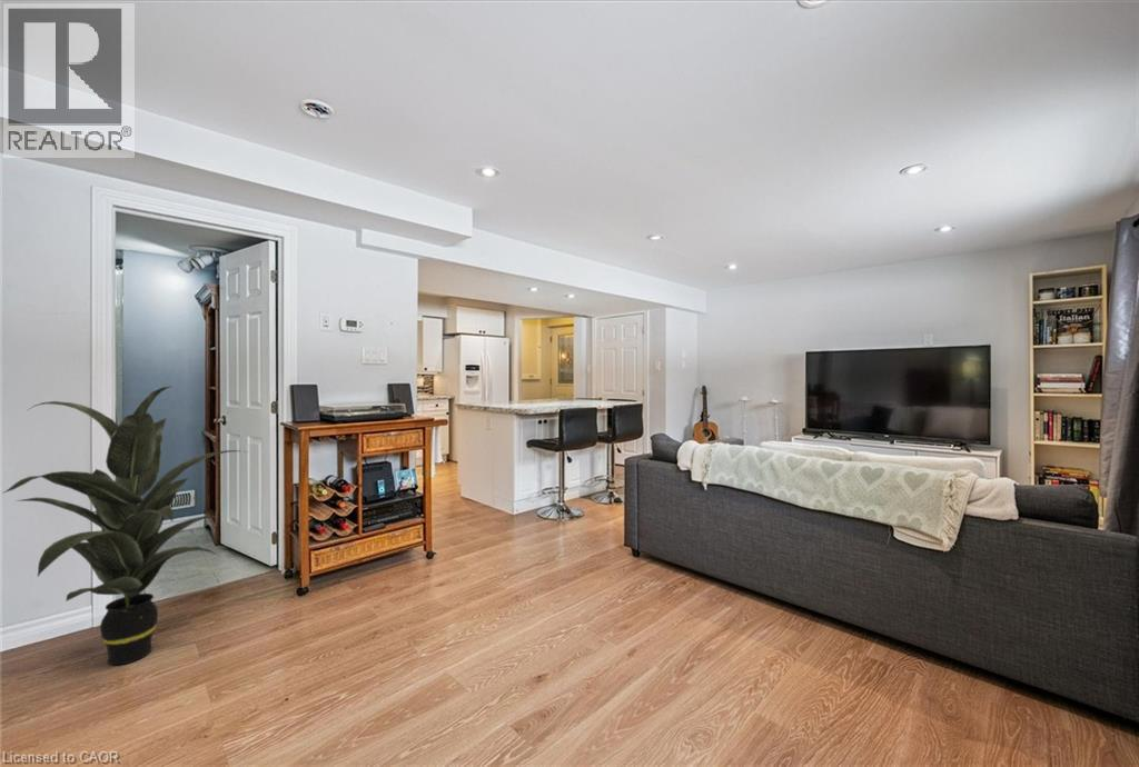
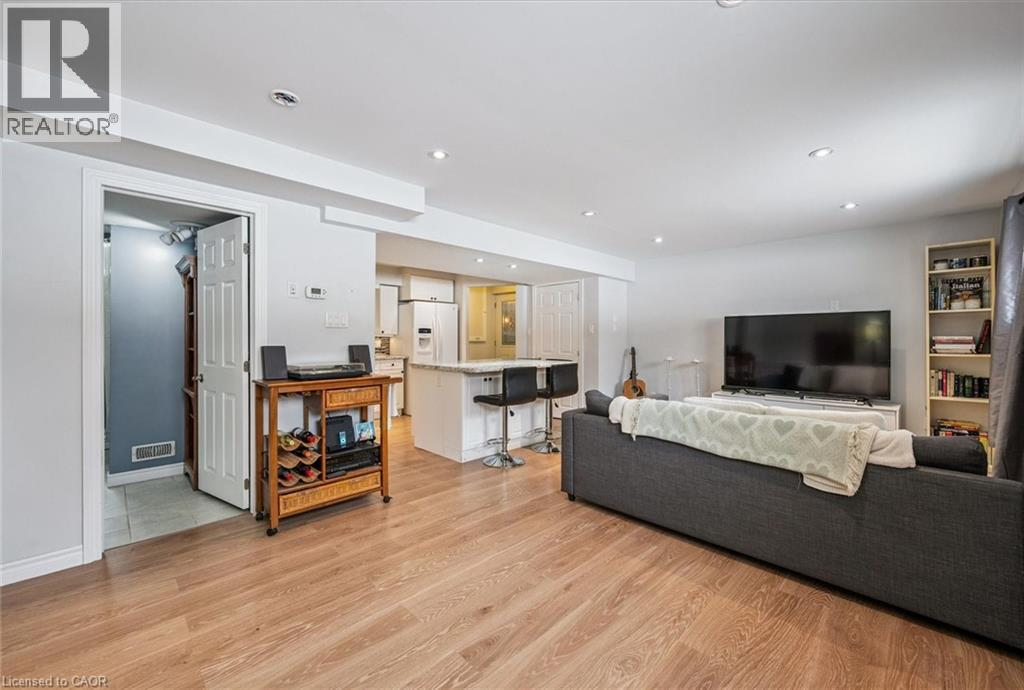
- indoor plant (136, 522)
